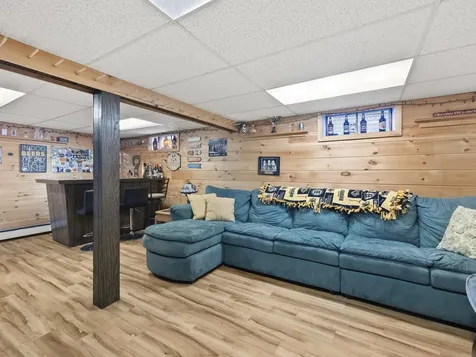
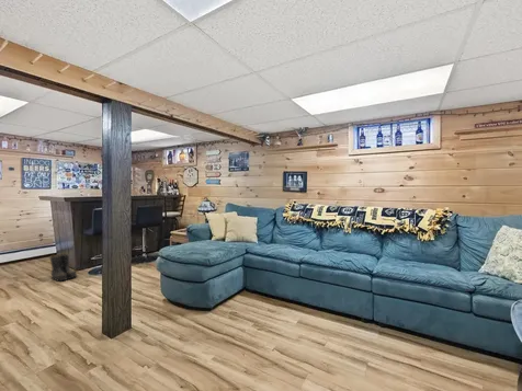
+ boots (63, 266)
